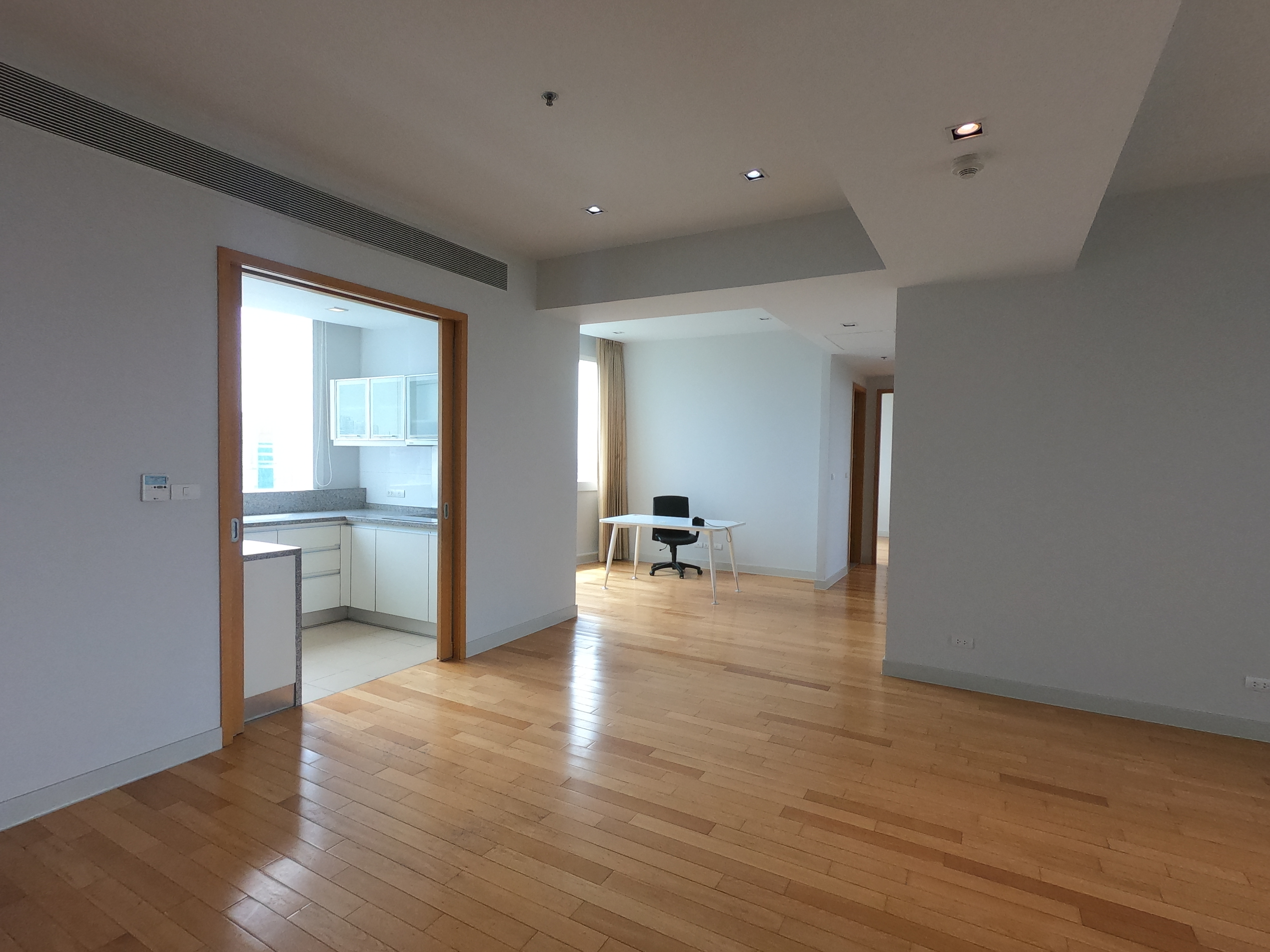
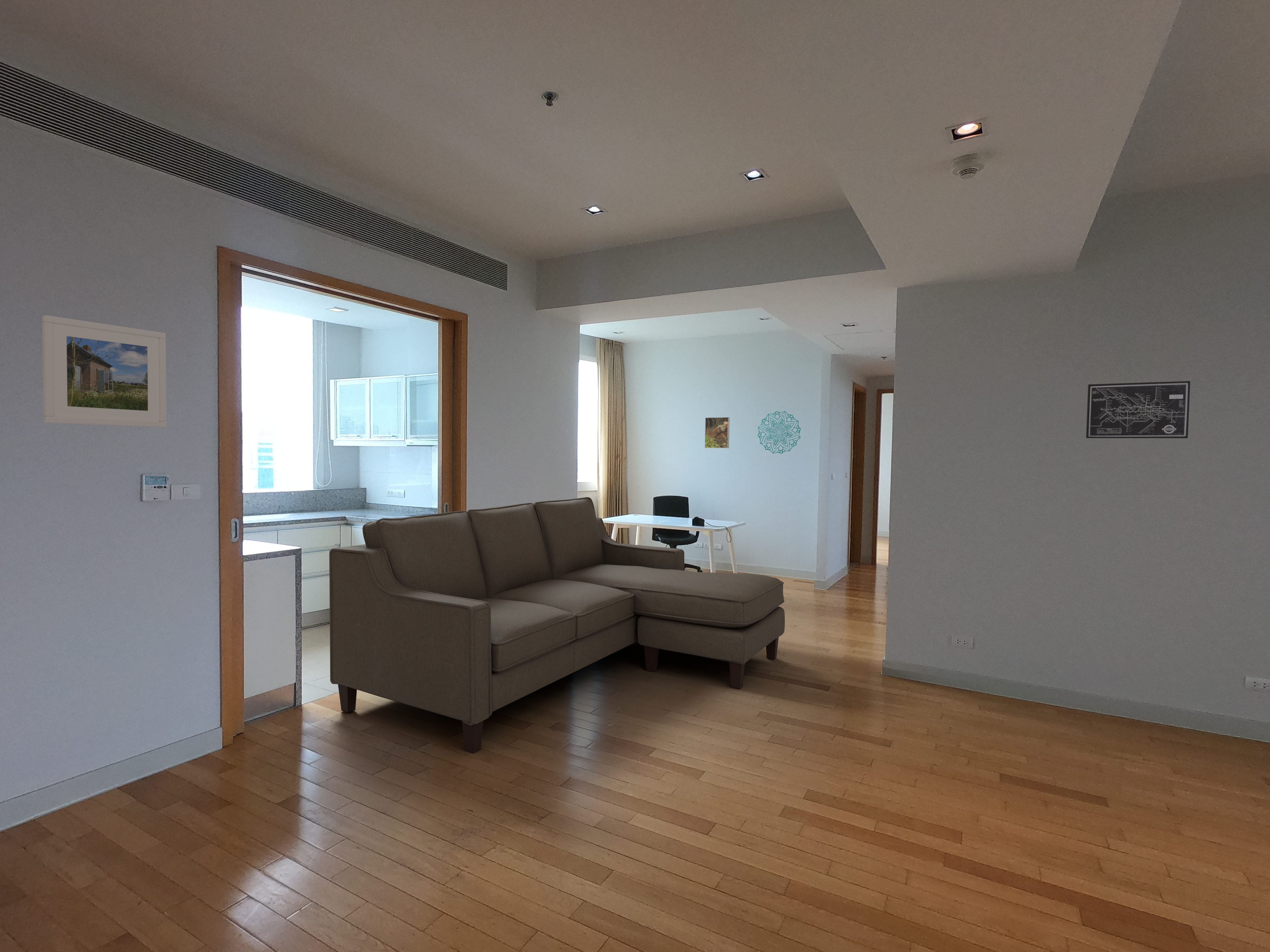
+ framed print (108, 375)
+ sofa (591, 596)
+ wall decoration (779, 432)
+ wall art (1136, 410)
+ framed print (717, 433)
